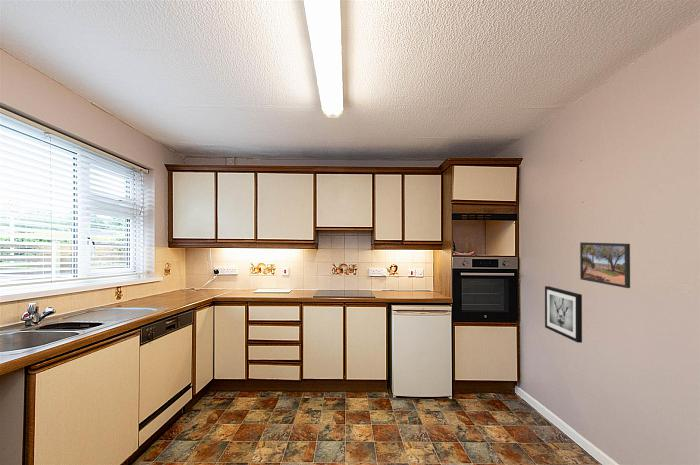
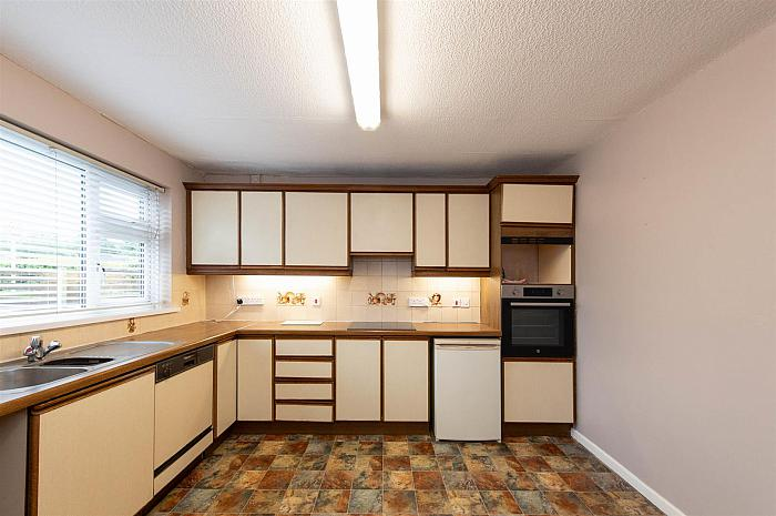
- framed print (602, 263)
- wall art (562, 312)
